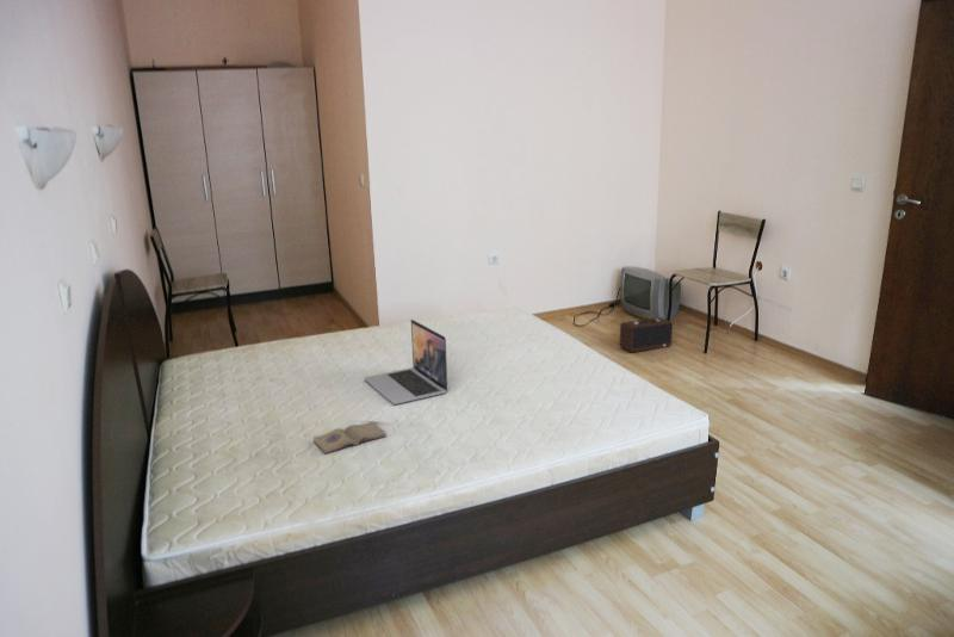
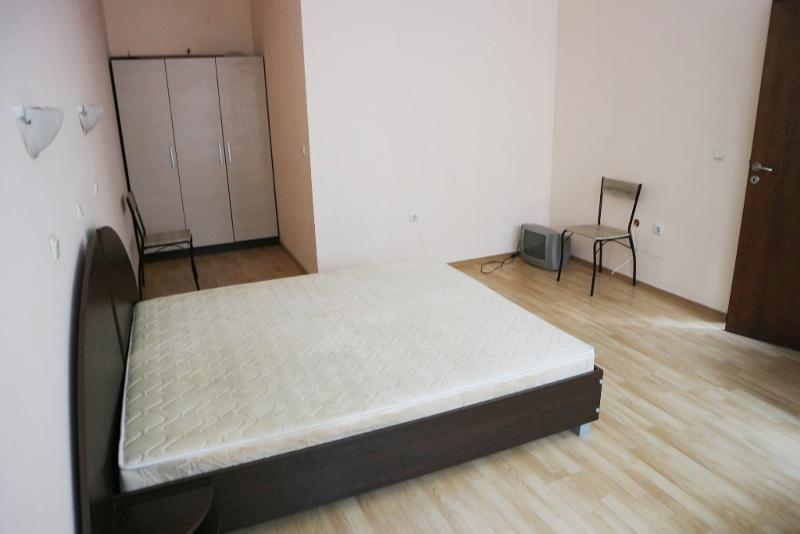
- laptop (413, 359)
- diary (349, 435)
- speaker (646, 333)
